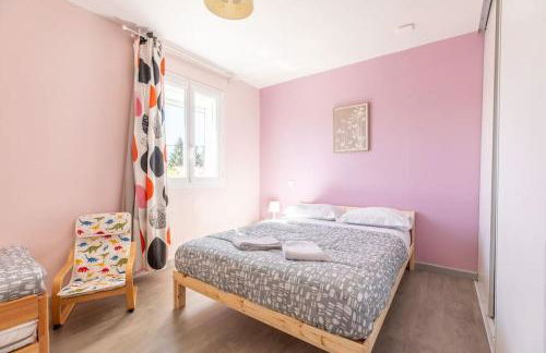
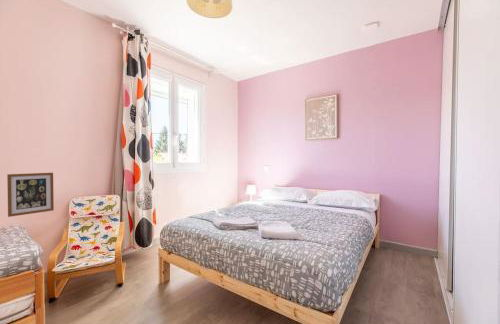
+ wall art (31, 193)
